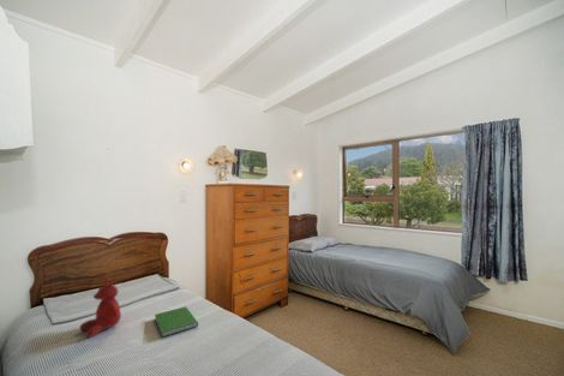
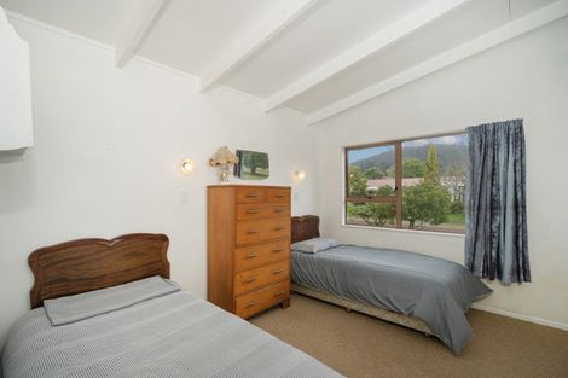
- teddy bear (101, 304)
- hardcover book (175, 320)
